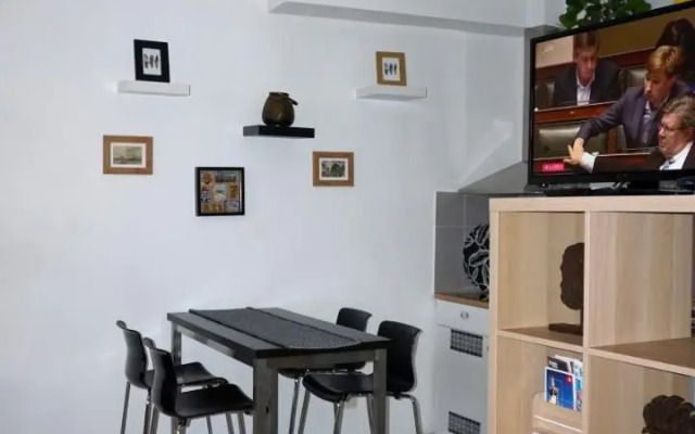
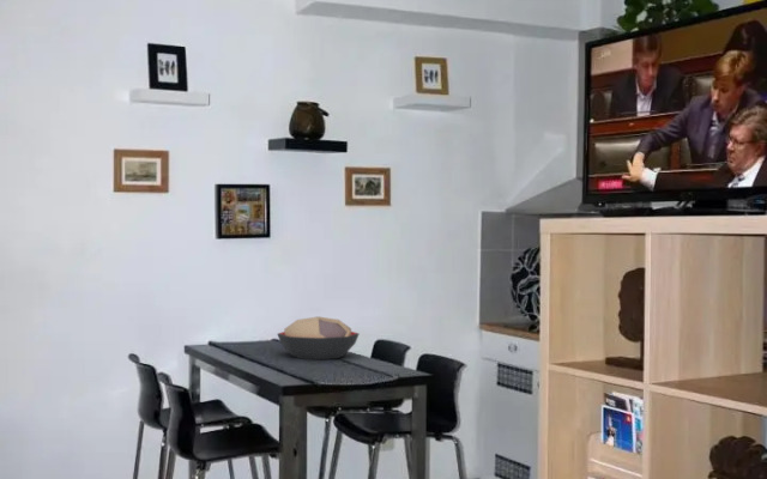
+ decorative bowl (318, 335)
